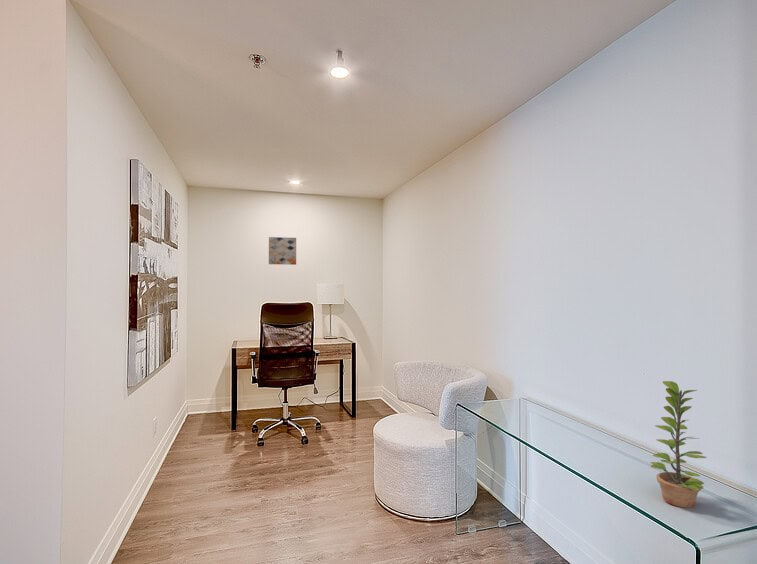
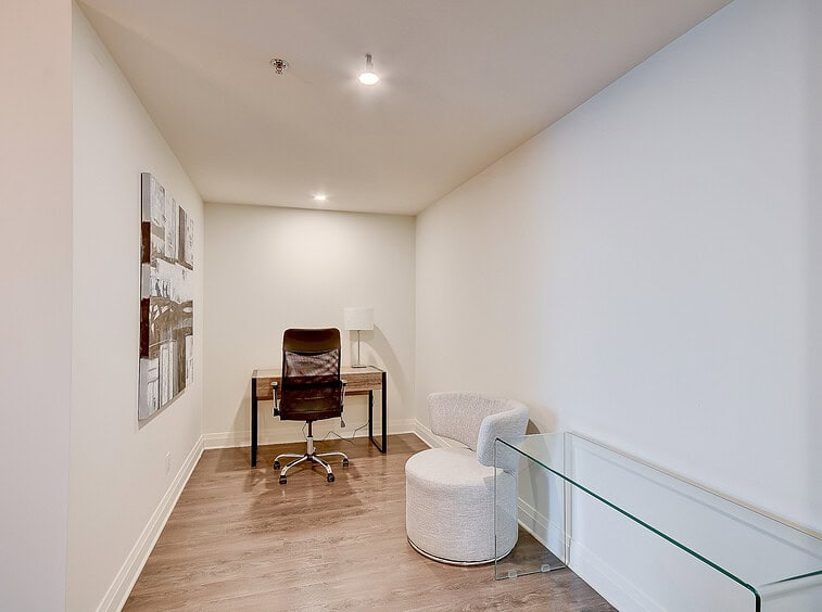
- wall art (282, 251)
- plant (675, 441)
